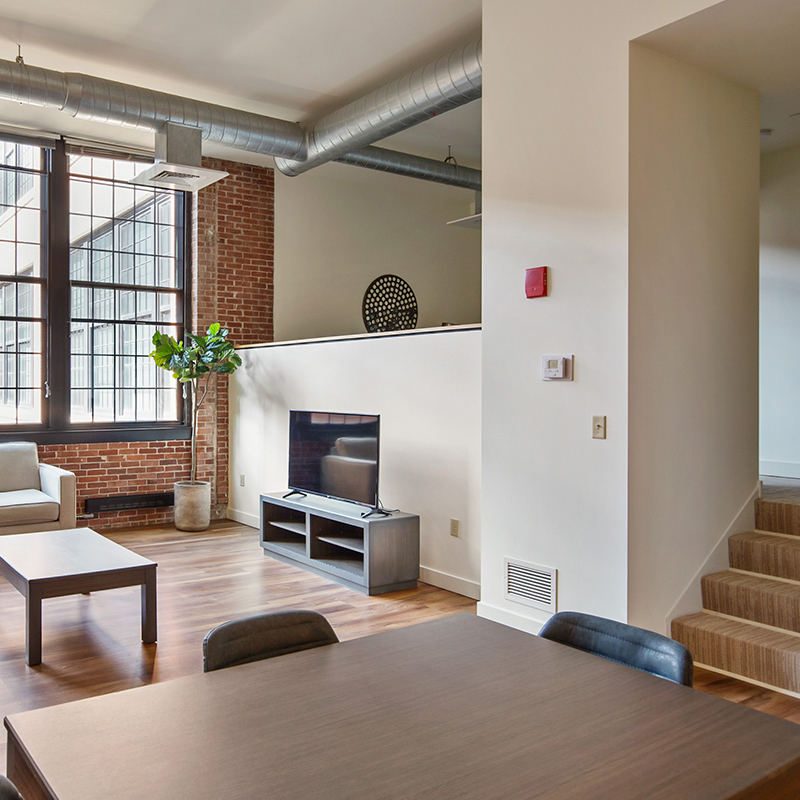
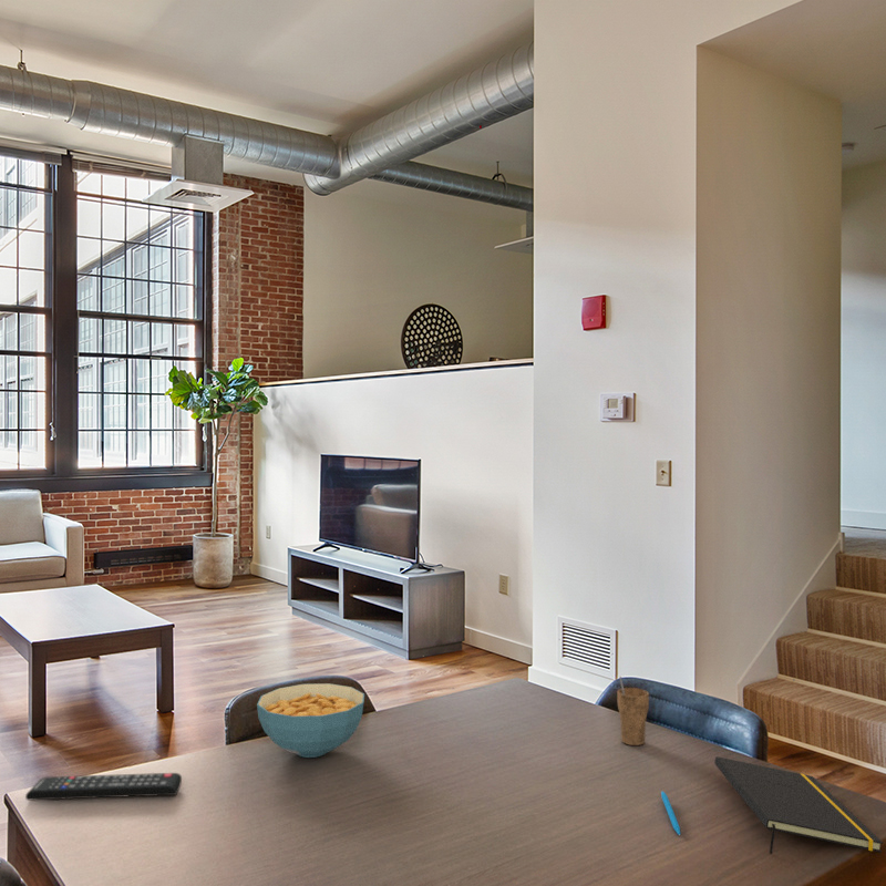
+ remote control (105, 787)
+ pen (670, 812)
+ cereal bowl (311, 724)
+ cup (632, 710)
+ notepad (791, 800)
